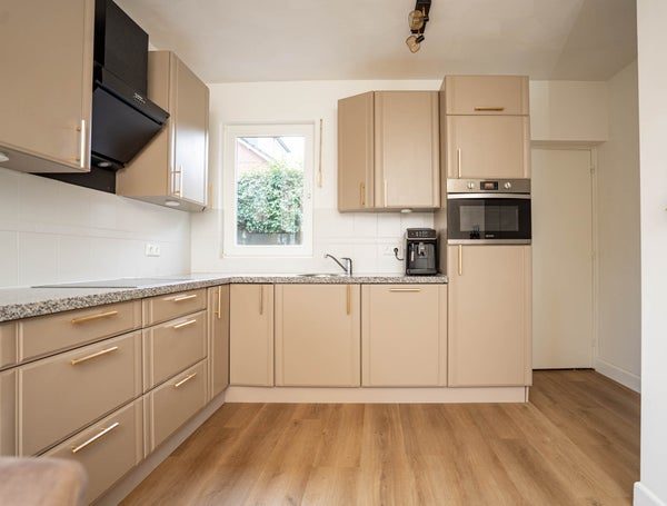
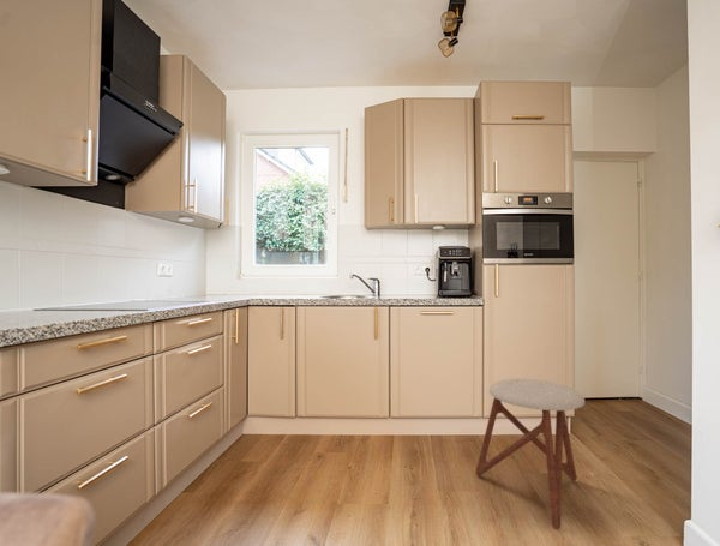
+ stool (526, 438)
